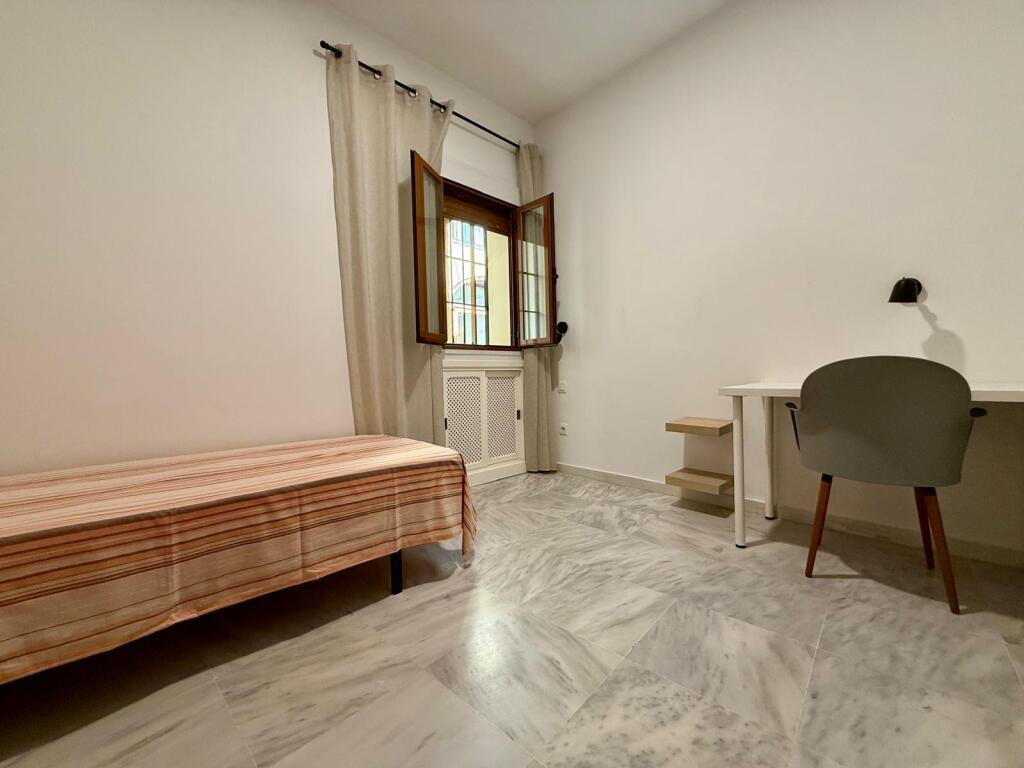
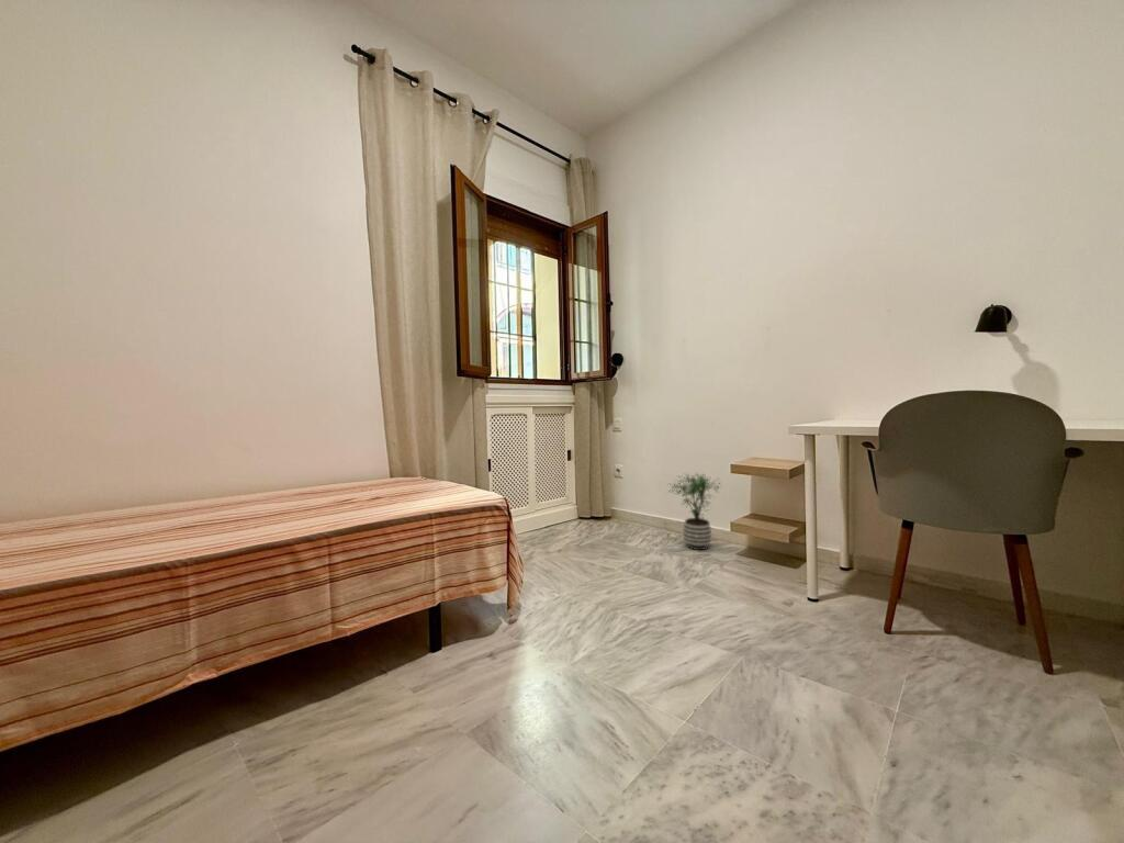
+ potted plant (694, 509)
